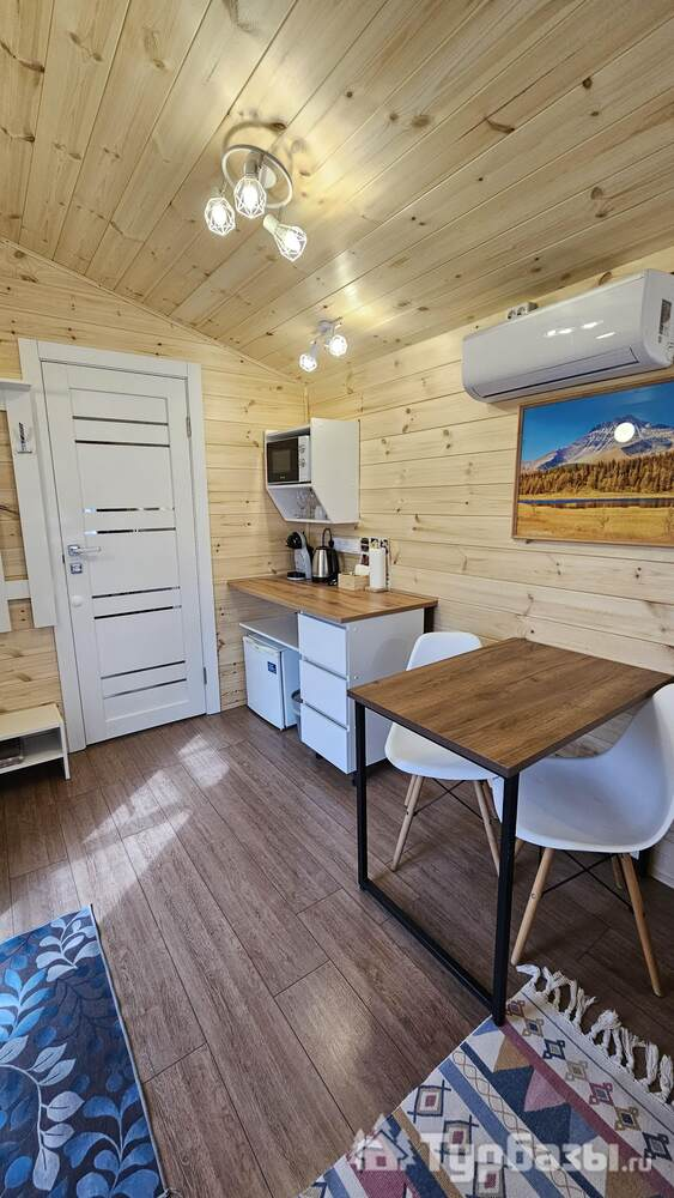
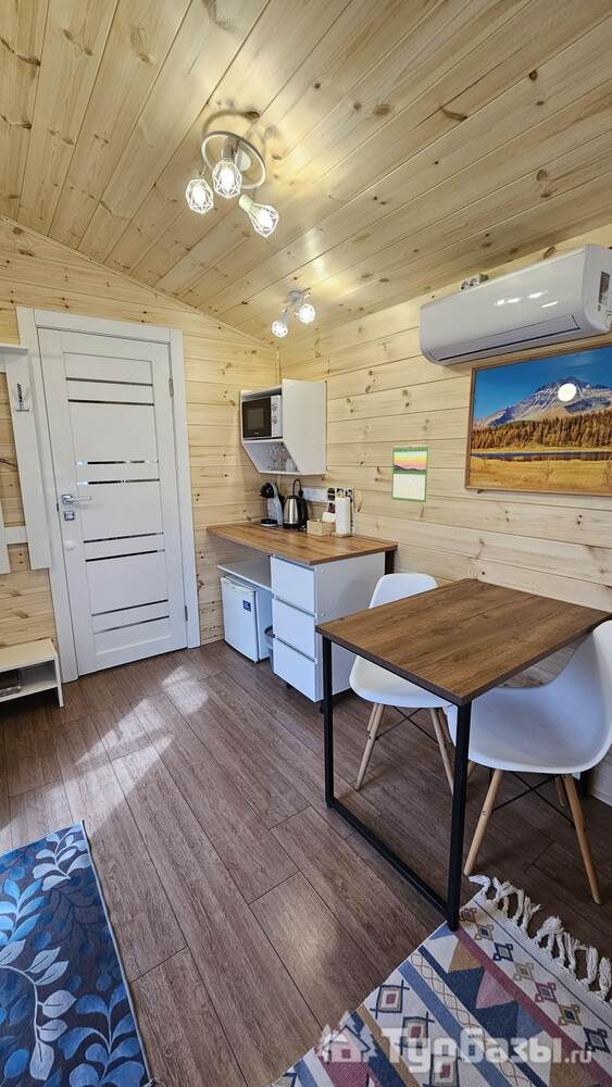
+ calendar (409, 473)
